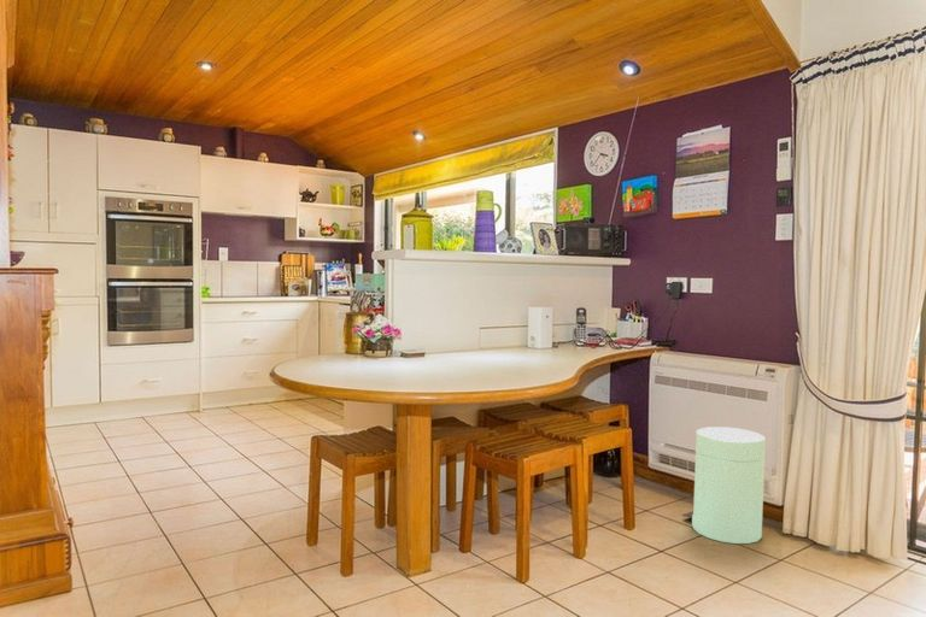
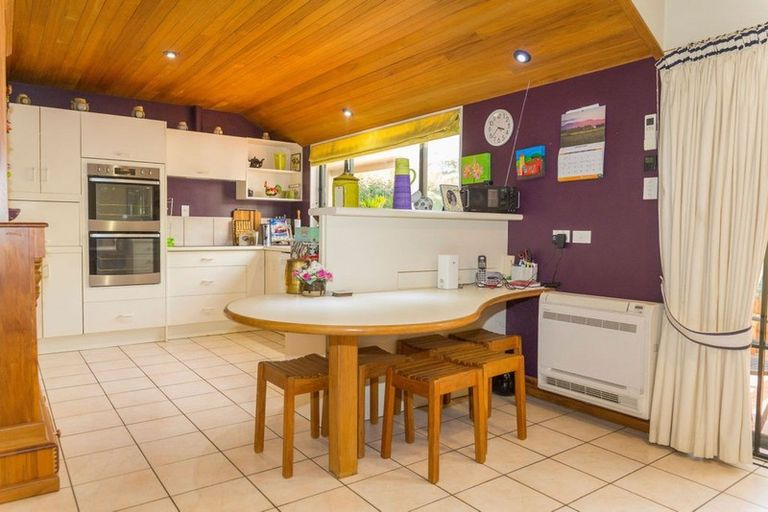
- trash can (722, 480)
